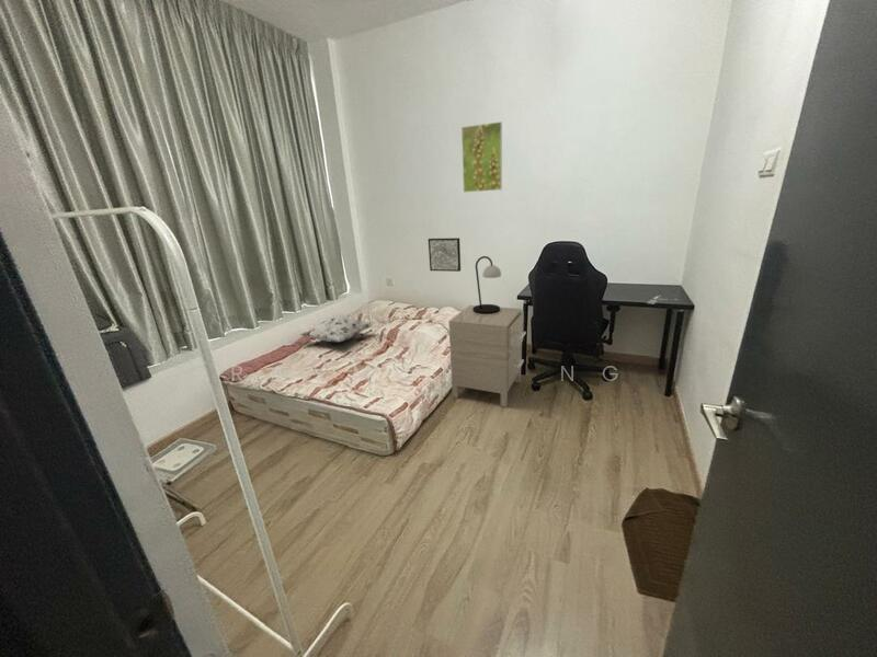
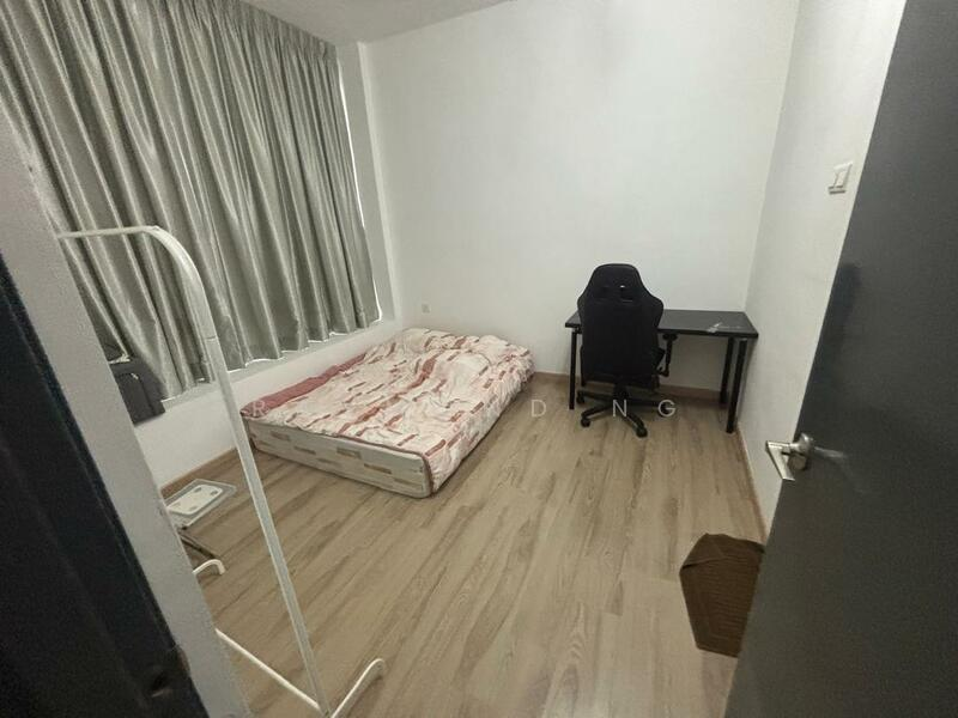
- nightstand (491, 354)
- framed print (481, 159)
- table lamp (486, 277)
- decorative pillow (338, 328)
- wall art (444, 254)
